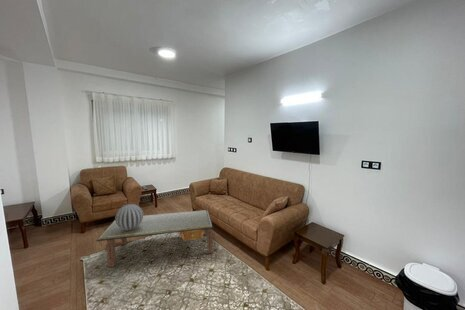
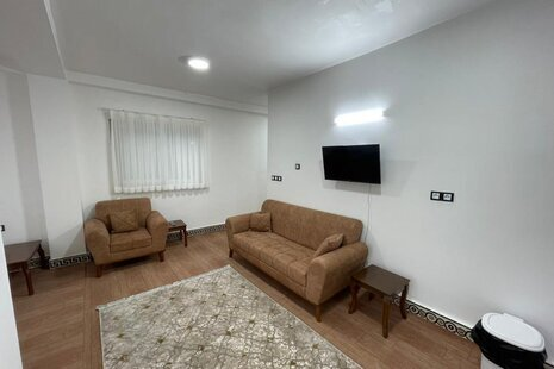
- coffee table (161, 233)
- decorative sphere (129, 216)
